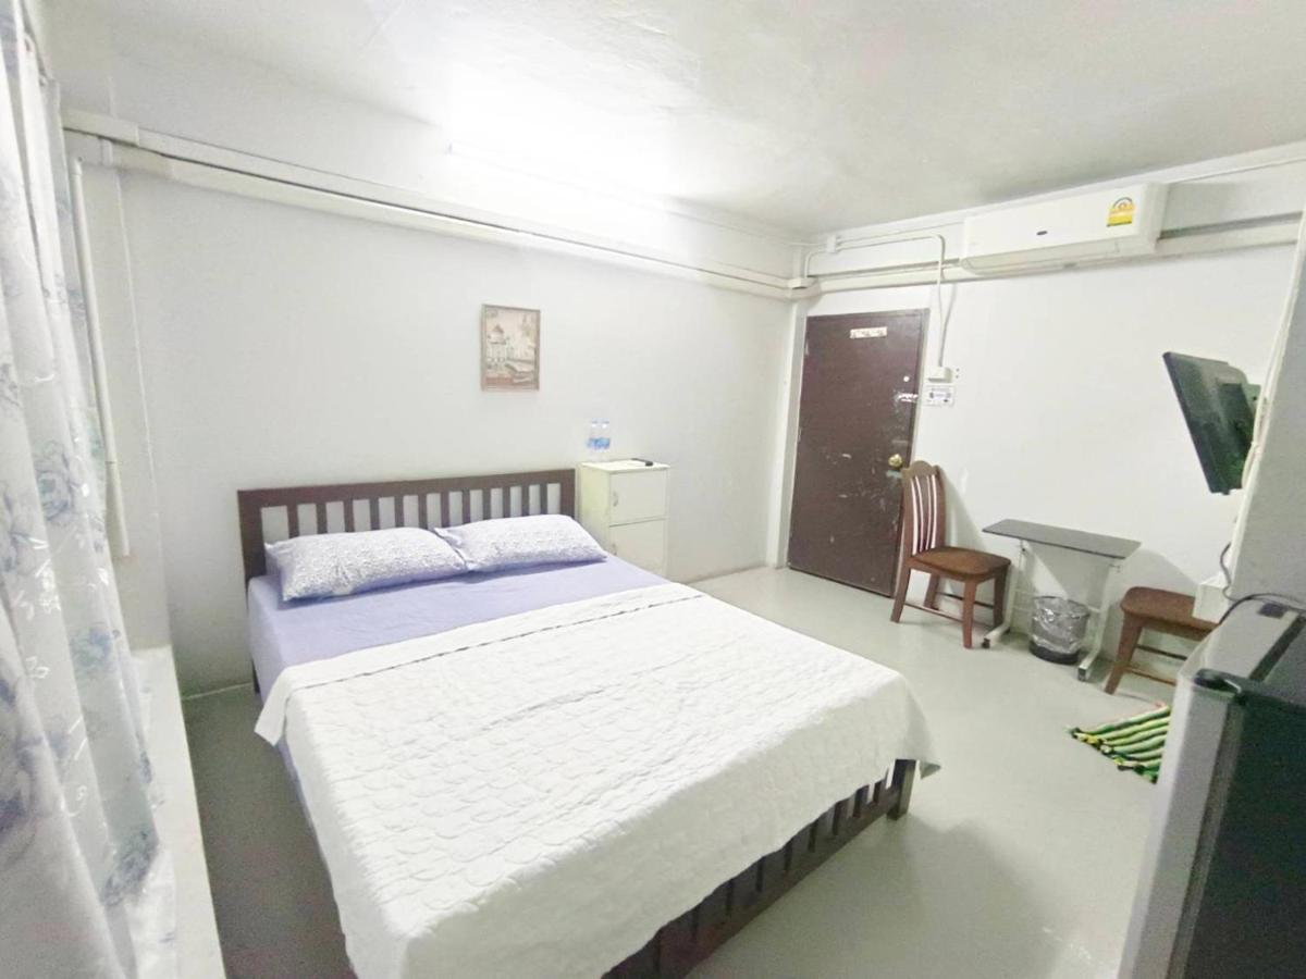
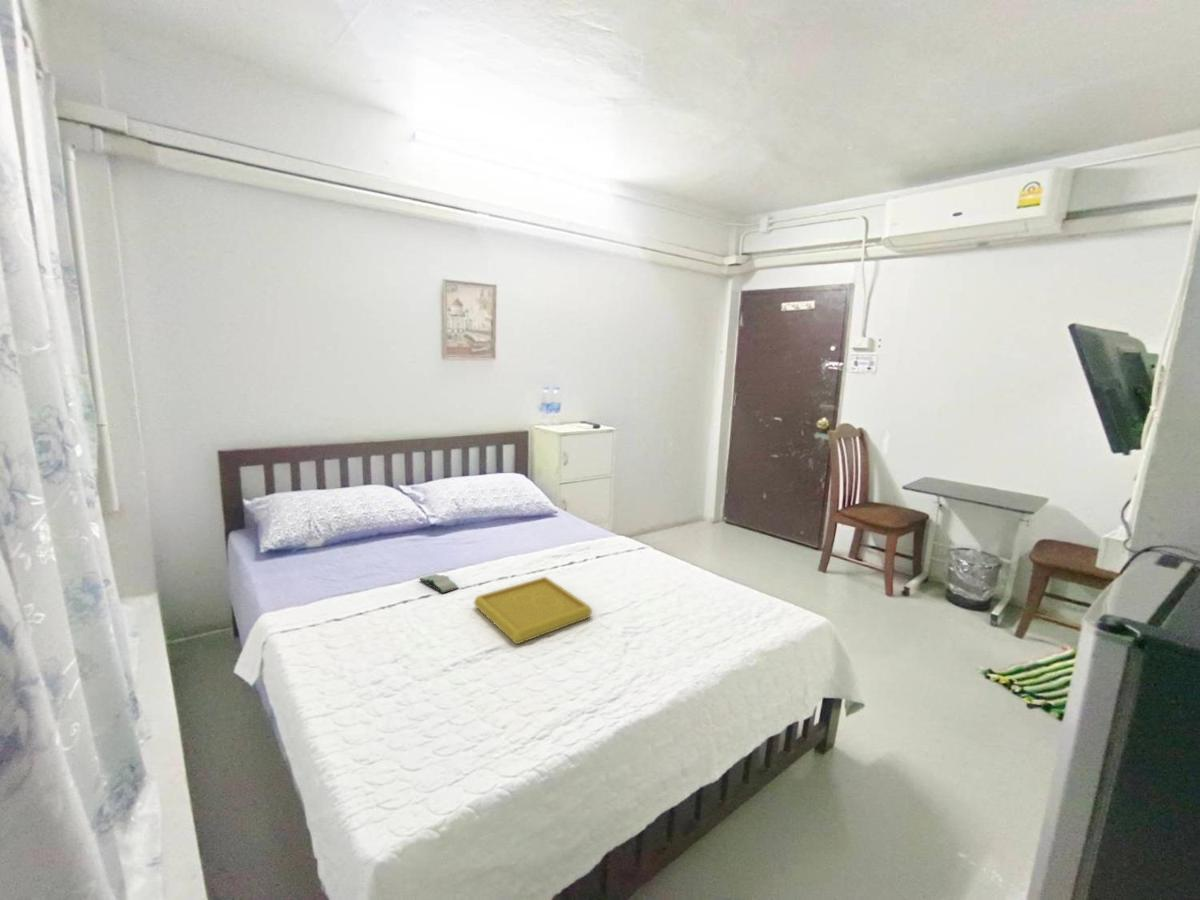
+ book (438, 580)
+ serving tray (532, 606)
